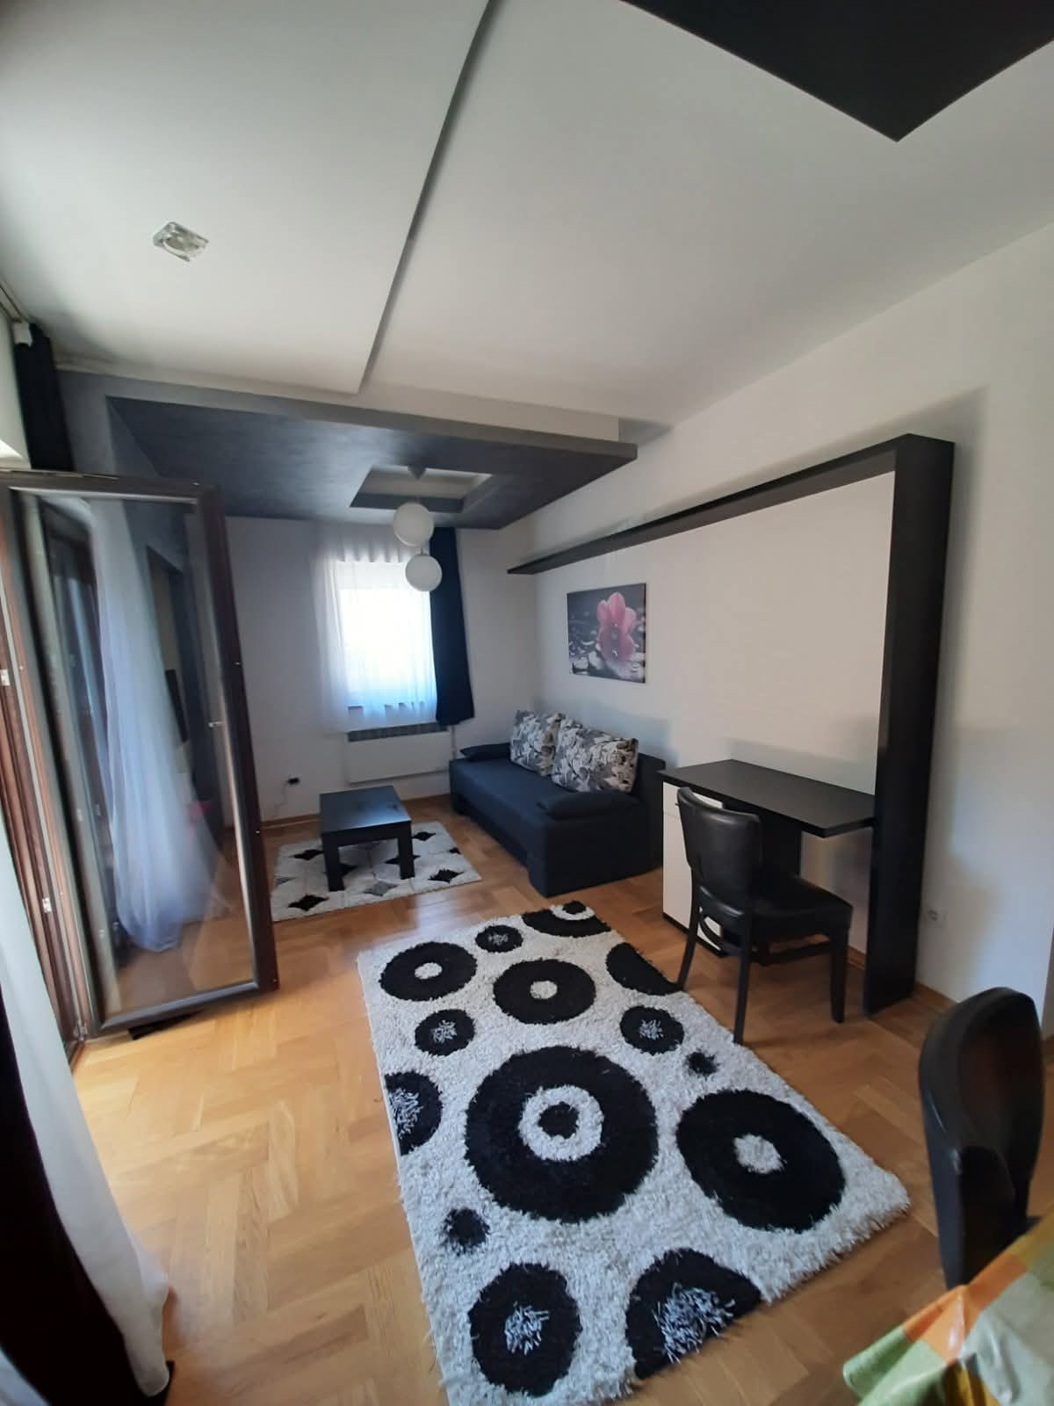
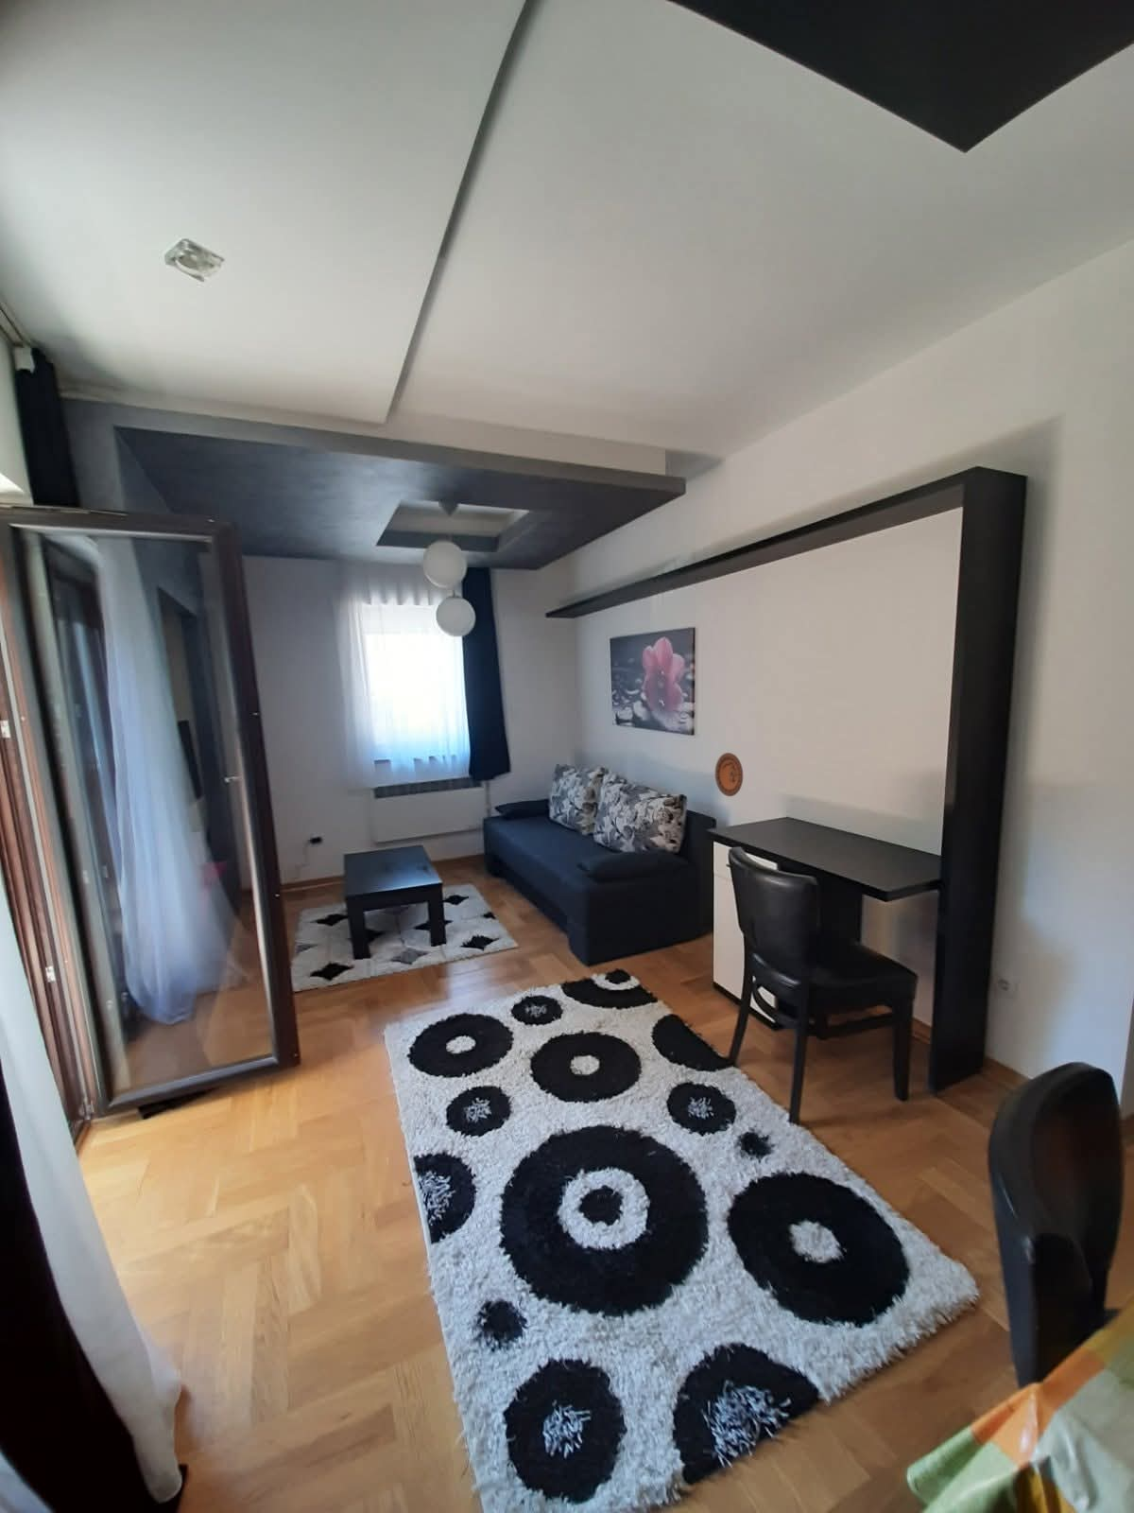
+ decorative plate (729, 774)
